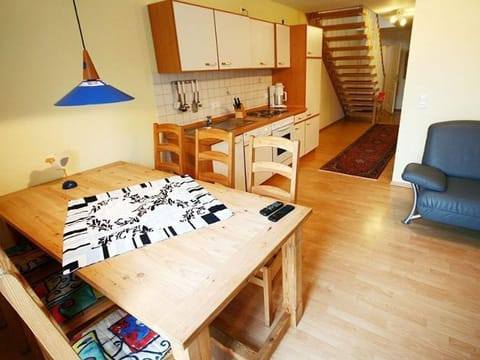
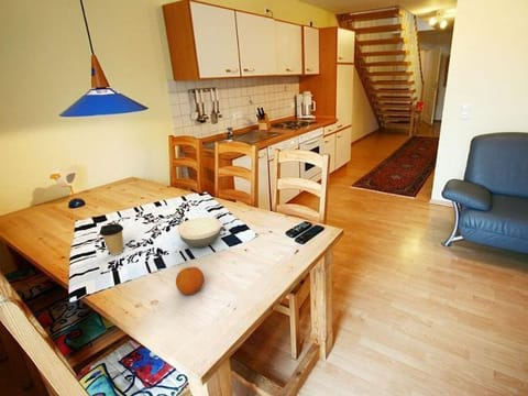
+ fruit (189, 279)
+ coffee cup (113, 239)
+ bowl (200, 233)
